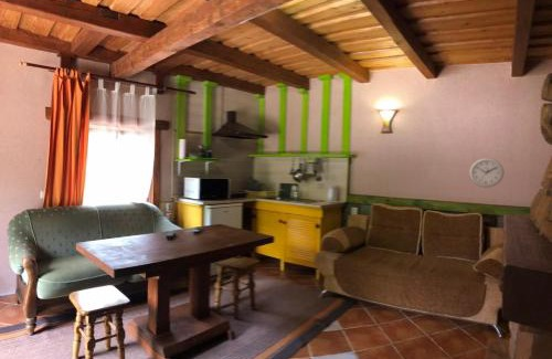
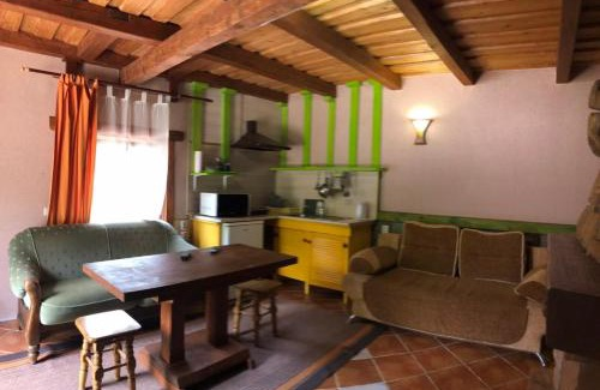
- wall clock (486, 172)
